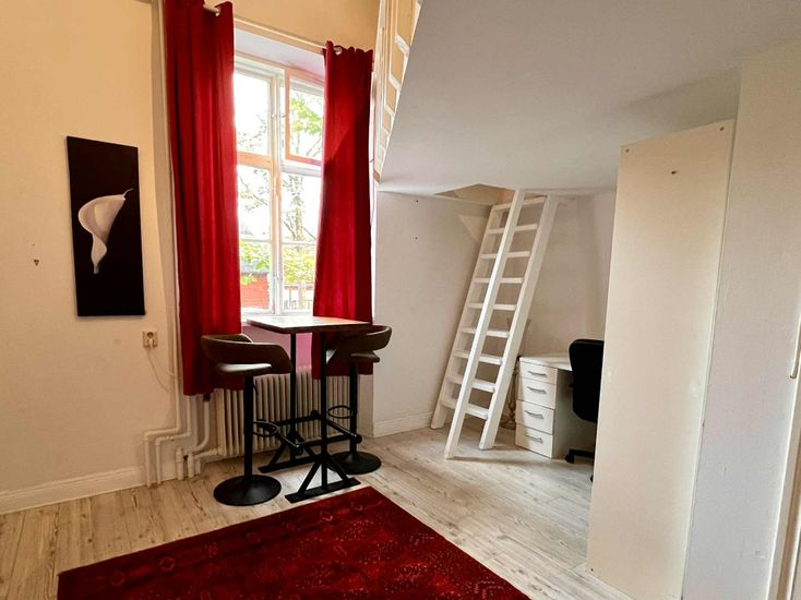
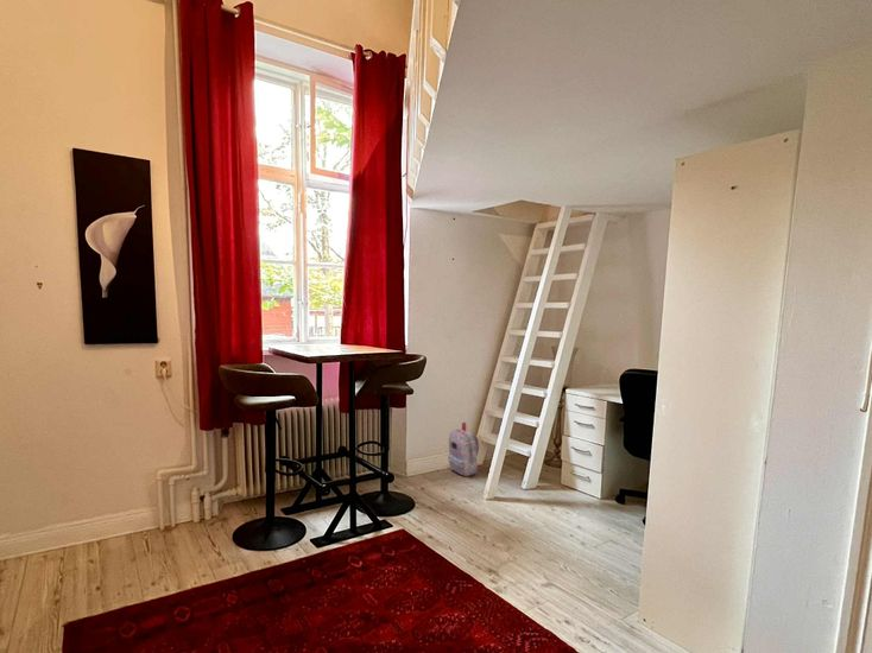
+ backpack (465, 446)
